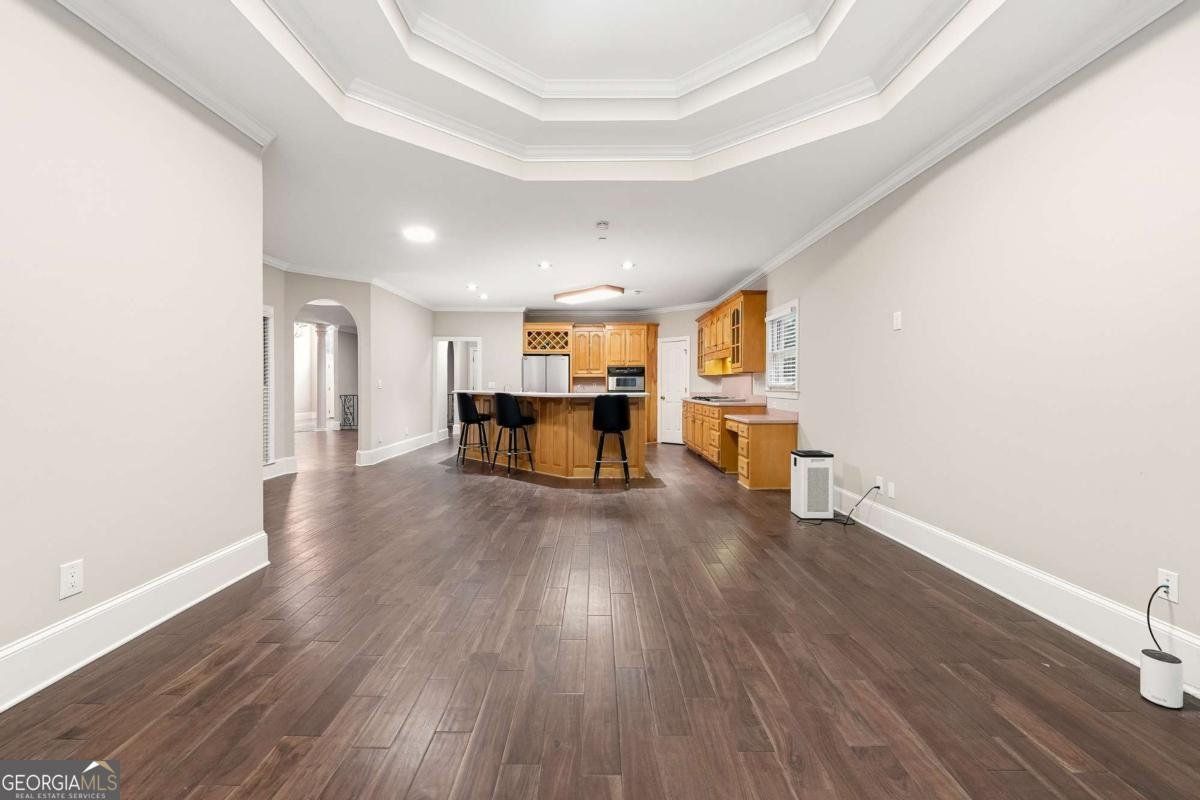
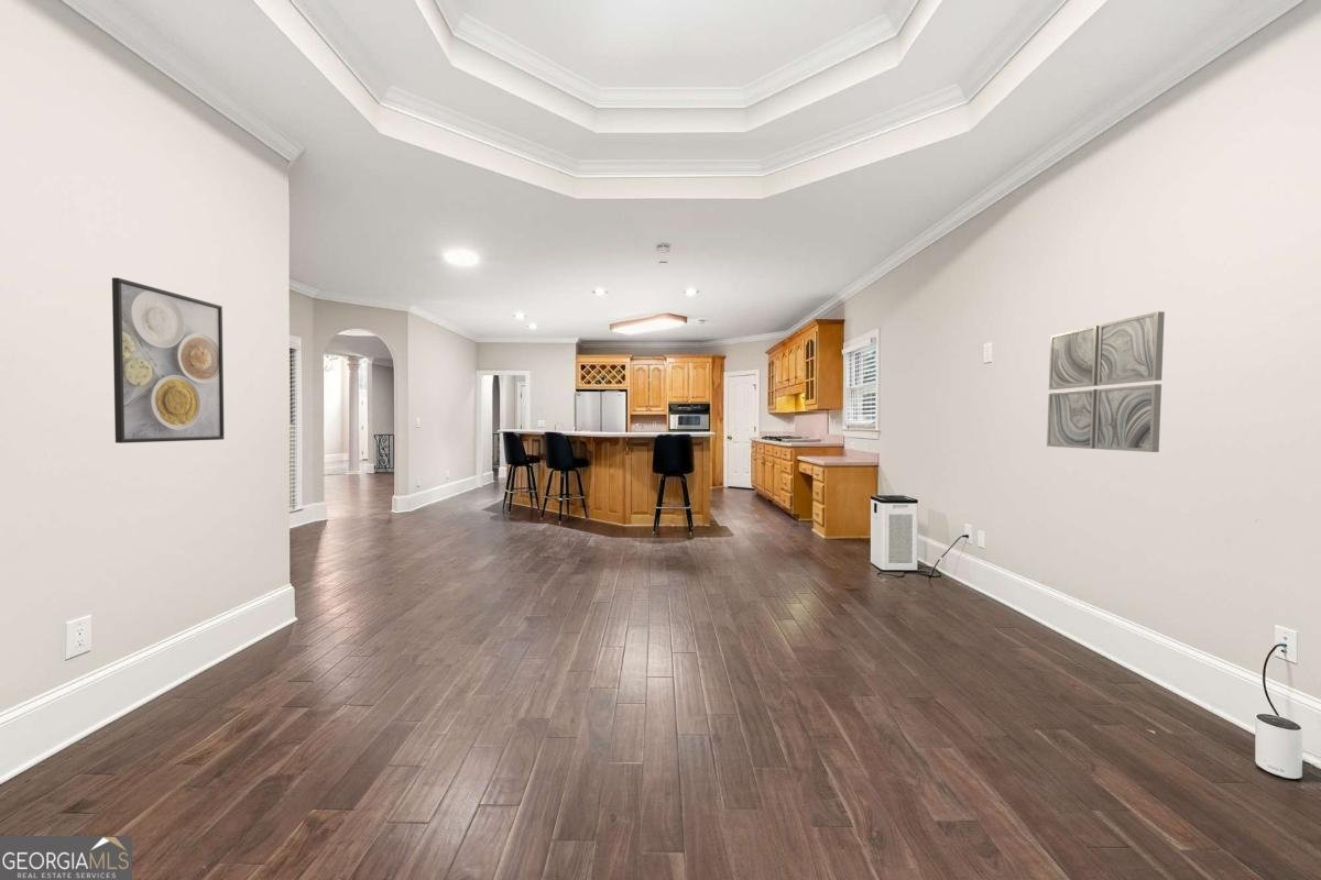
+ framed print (174, 367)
+ wall art (1098, 388)
